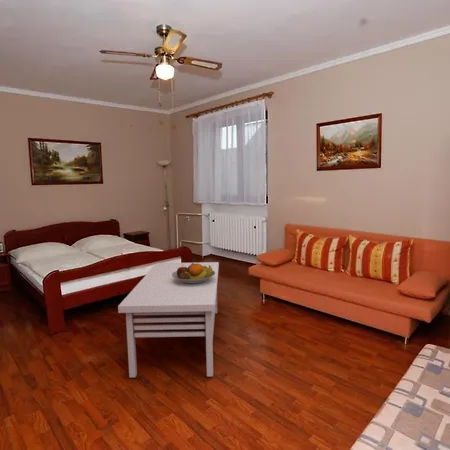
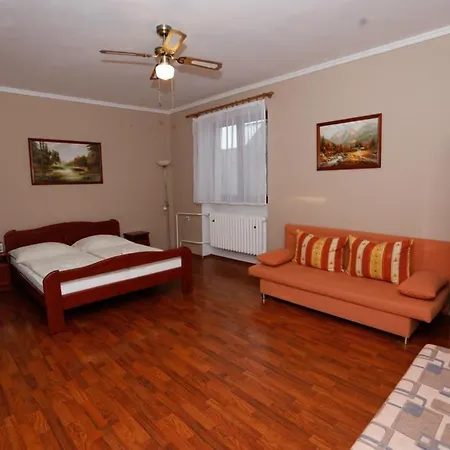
- fruit bowl (193, 271)
- coffee table (180, 309)
